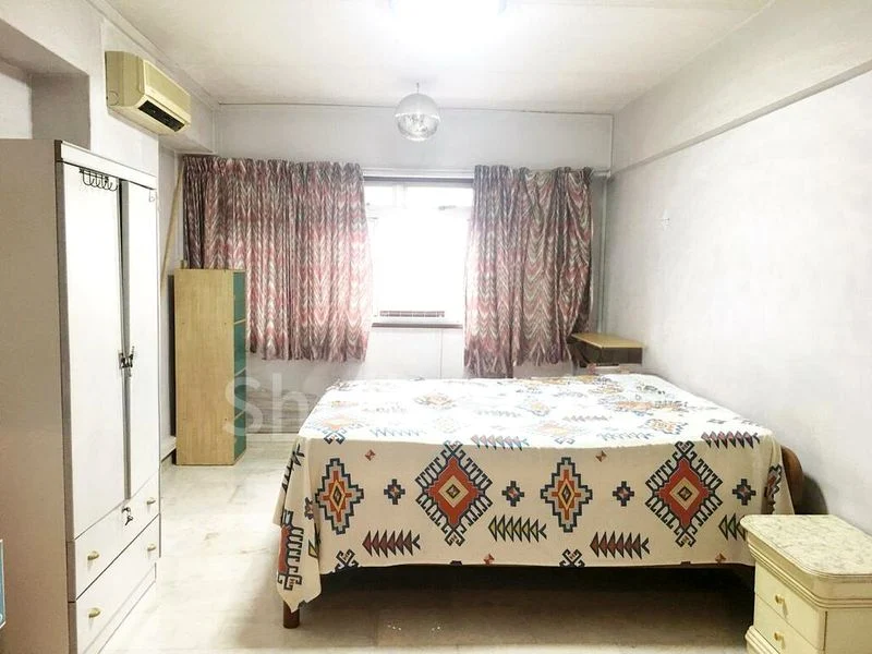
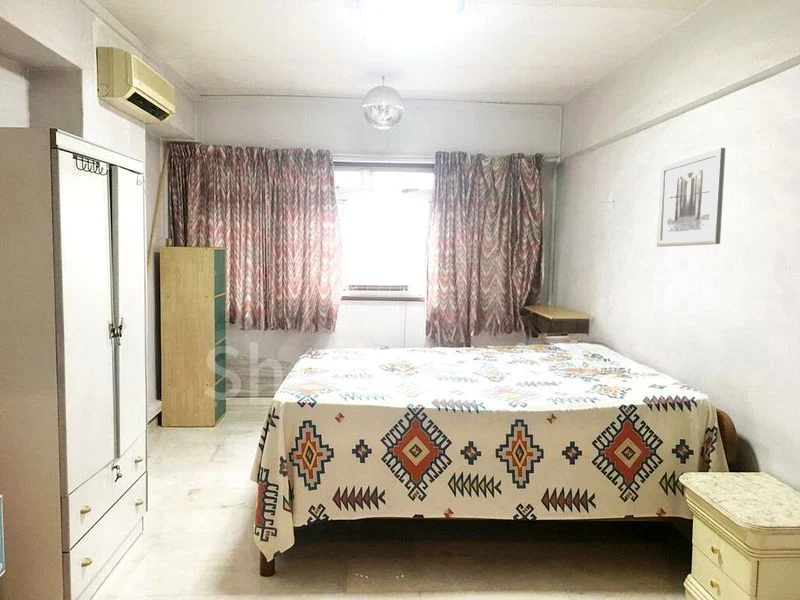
+ wall art (687, 202)
